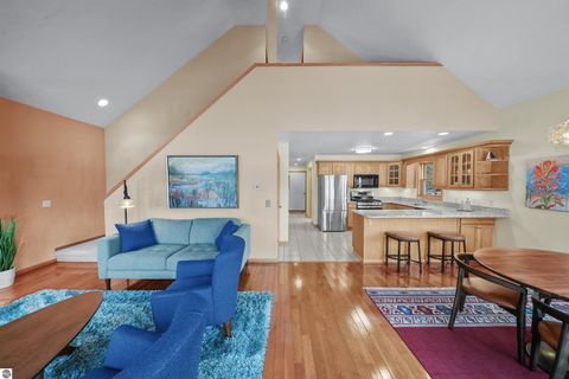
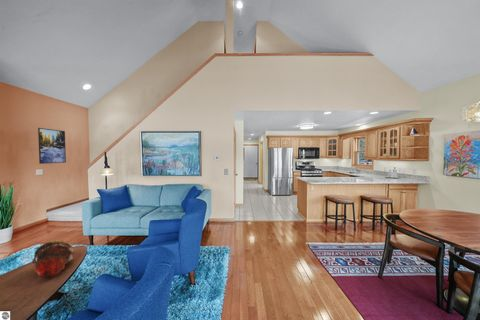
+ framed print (52, 146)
+ decorative bowl (51, 257)
